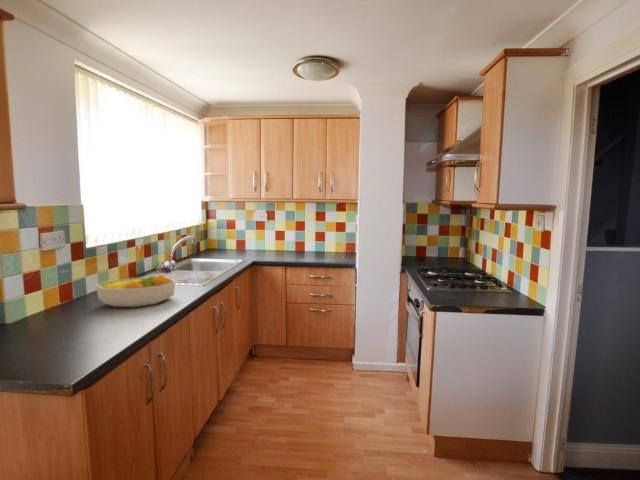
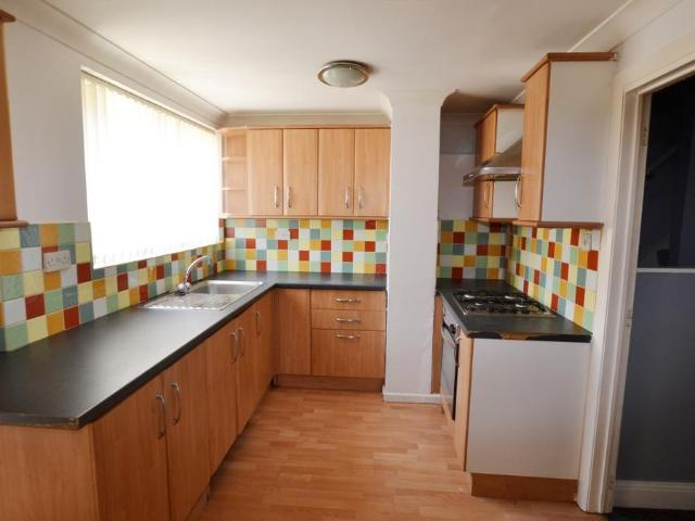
- fruit bowl (136, 288)
